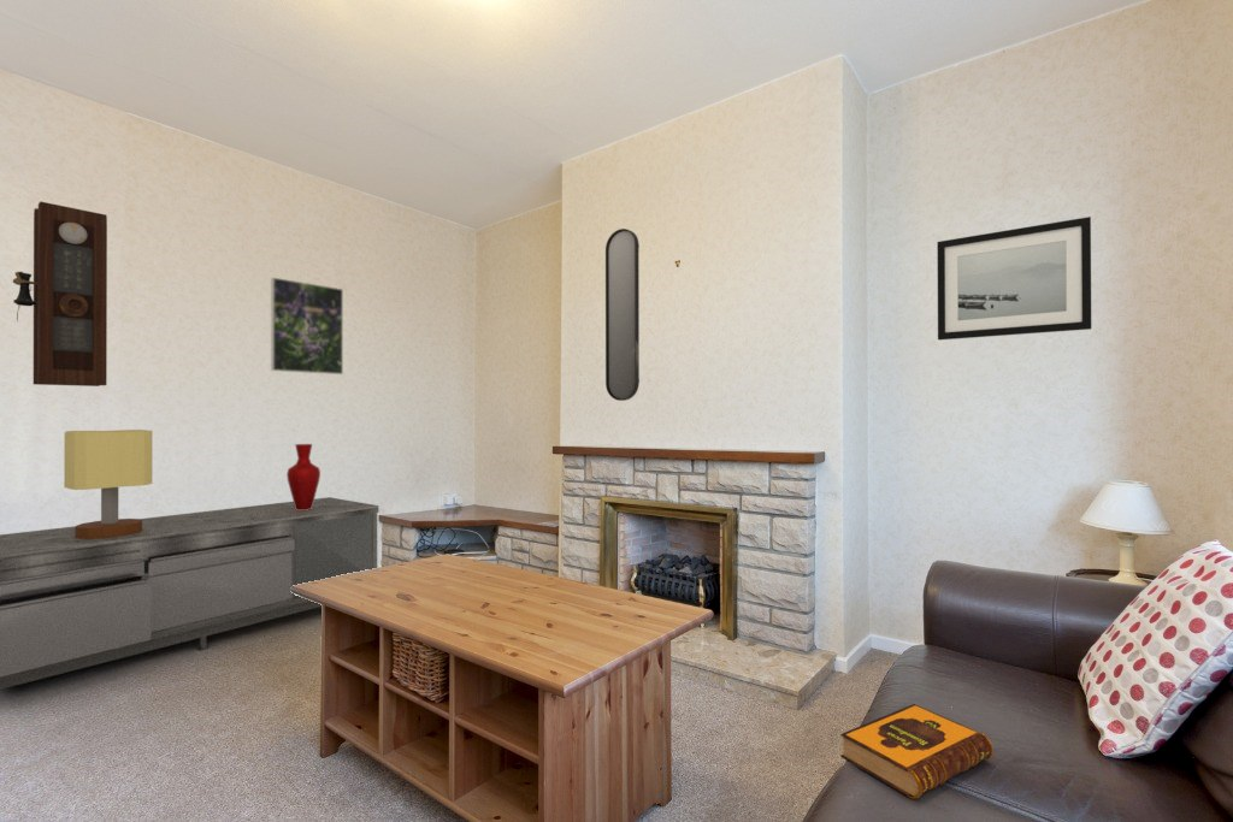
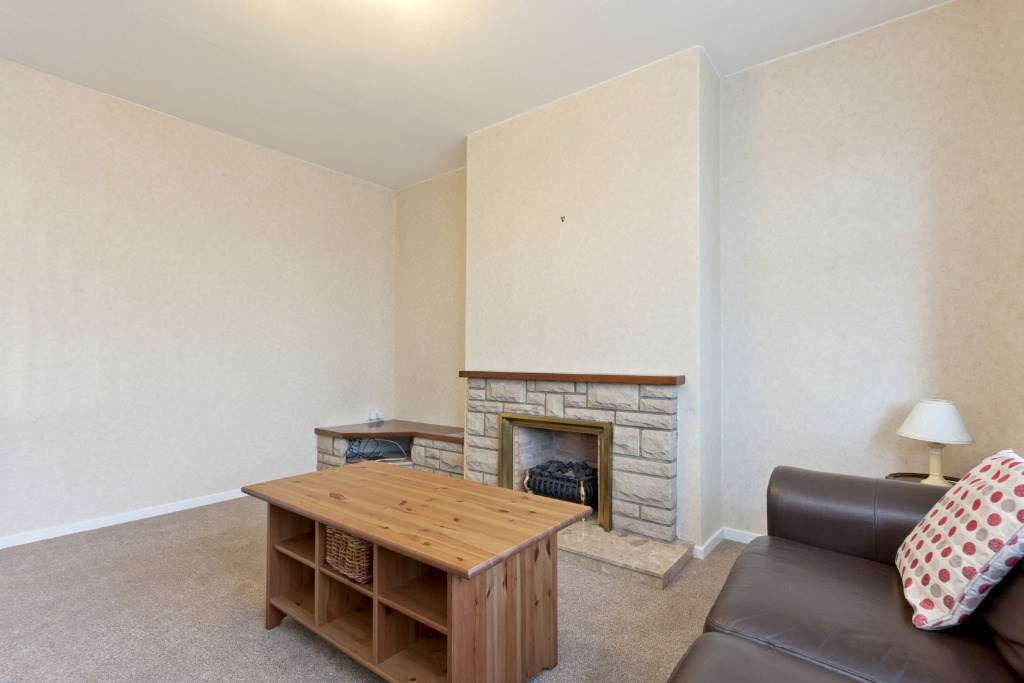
- wall art (1009, 282)
- home mirror (621, 314)
- pendulum clock (60, 296)
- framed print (308, 327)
- hardback book (916, 747)
- vase (303, 475)
- sideboard (189, 580)
- table lamp (110, 481)
